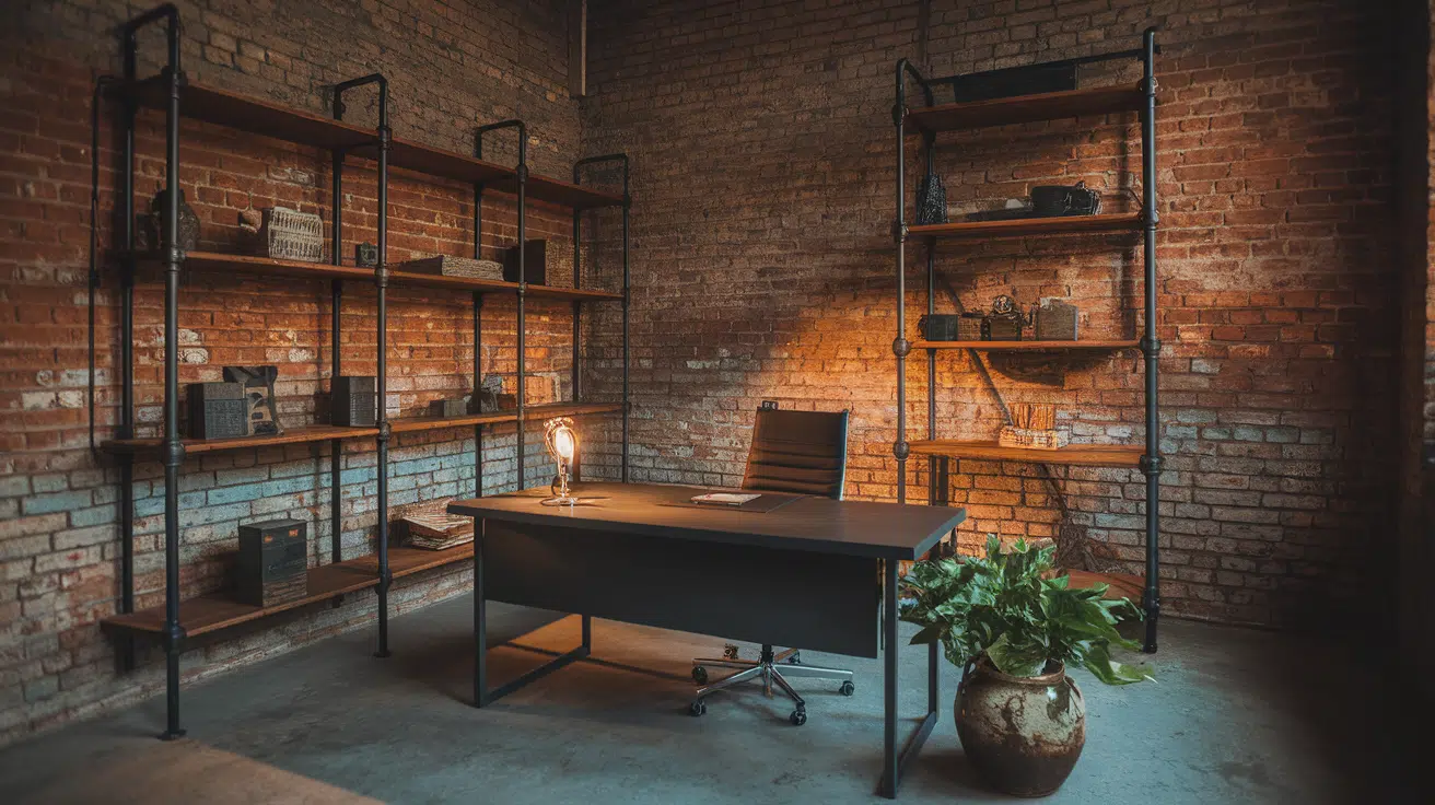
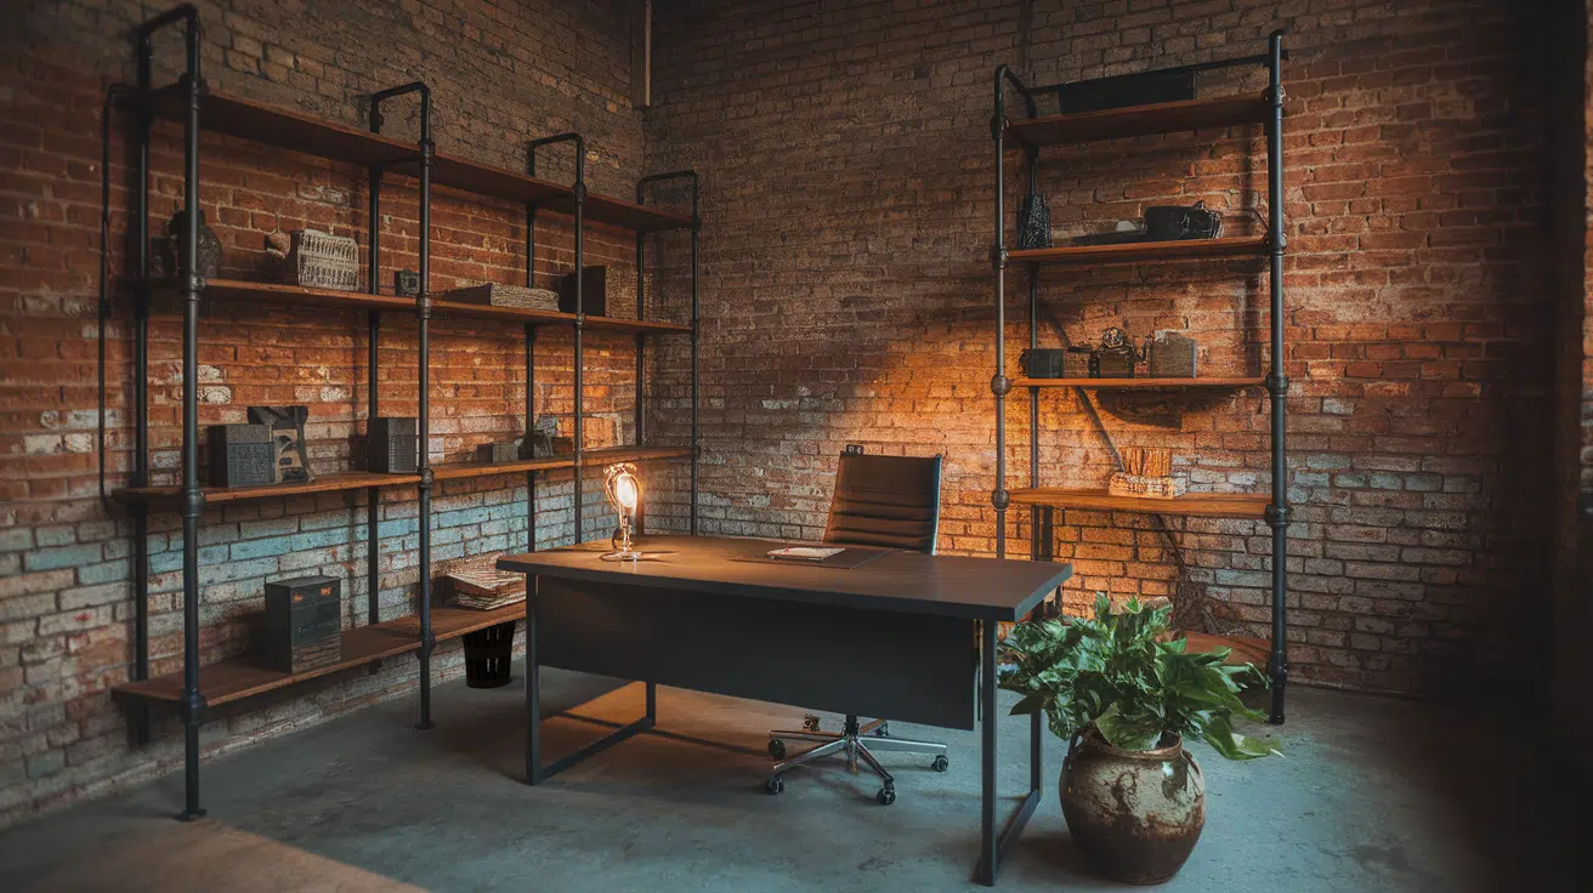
+ wastebasket (488, 650)
